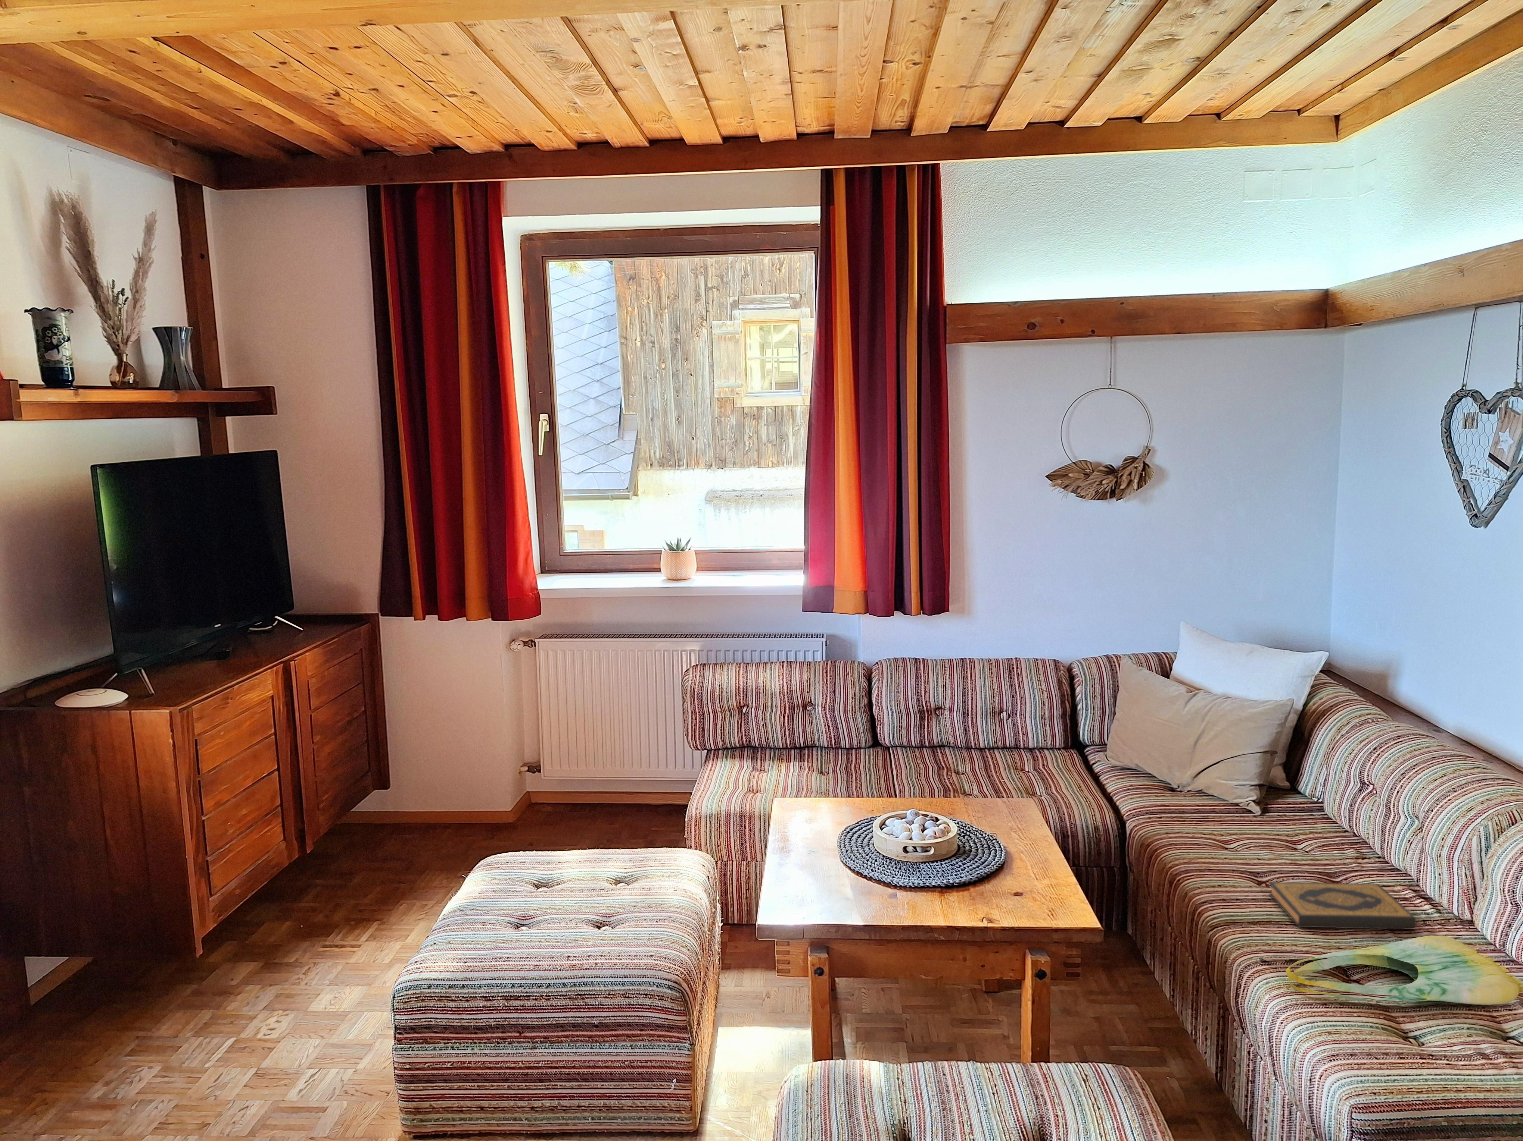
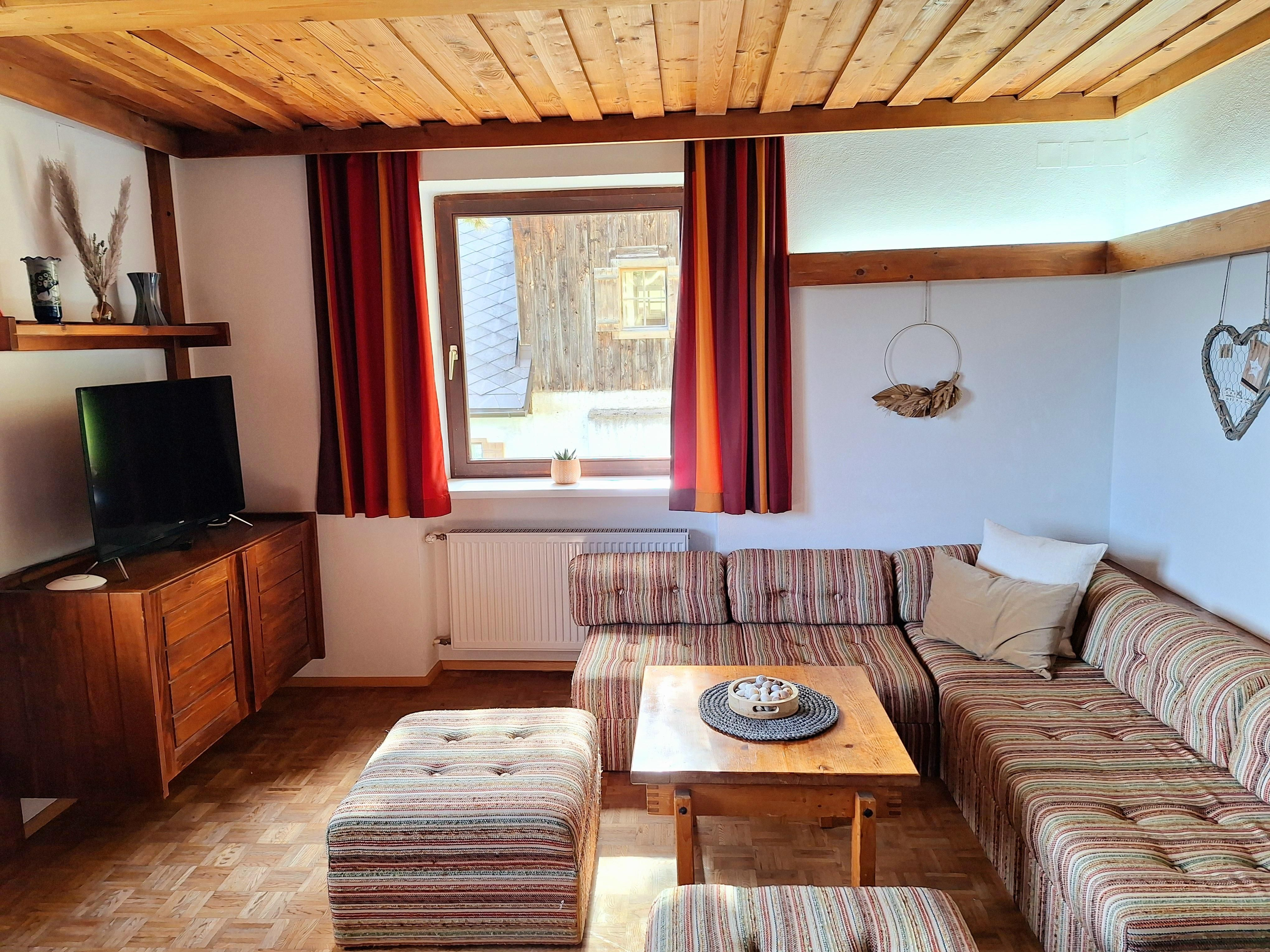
- tote bag (1396, 970)
- hardback book (1340, 905)
